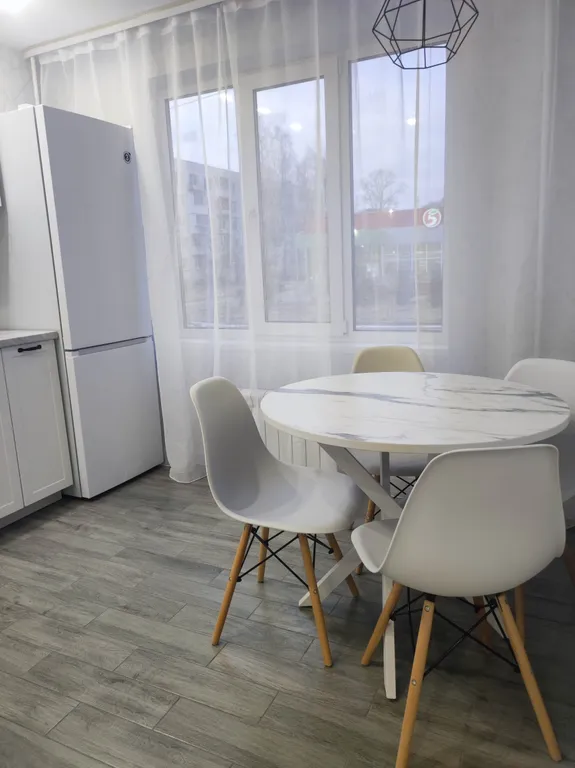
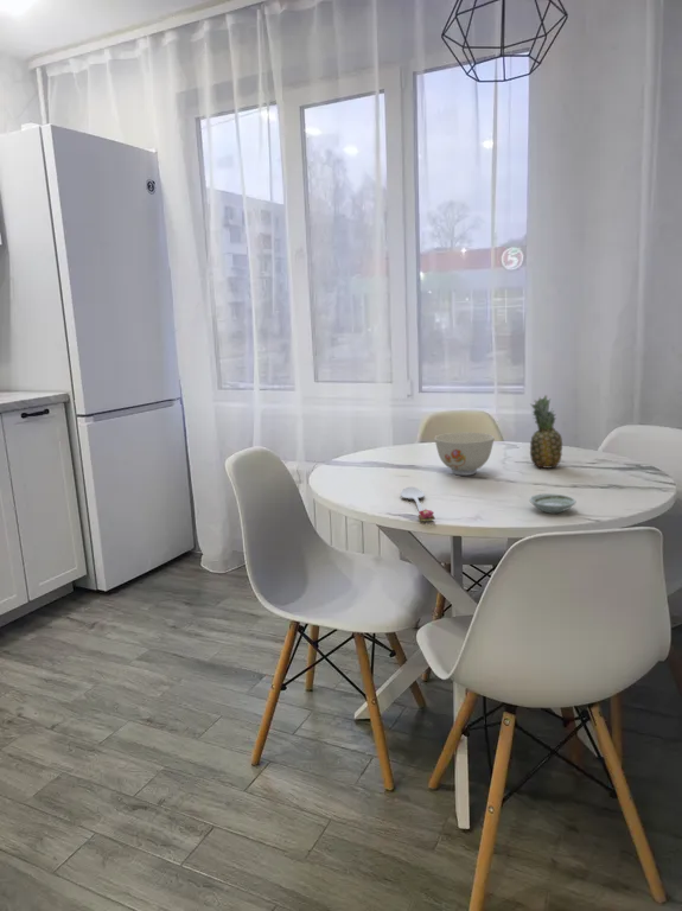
+ saucer (552, 504)
+ bowl (464, 454)
+ fruit (546, 431)
+ spoon (418, 502)
